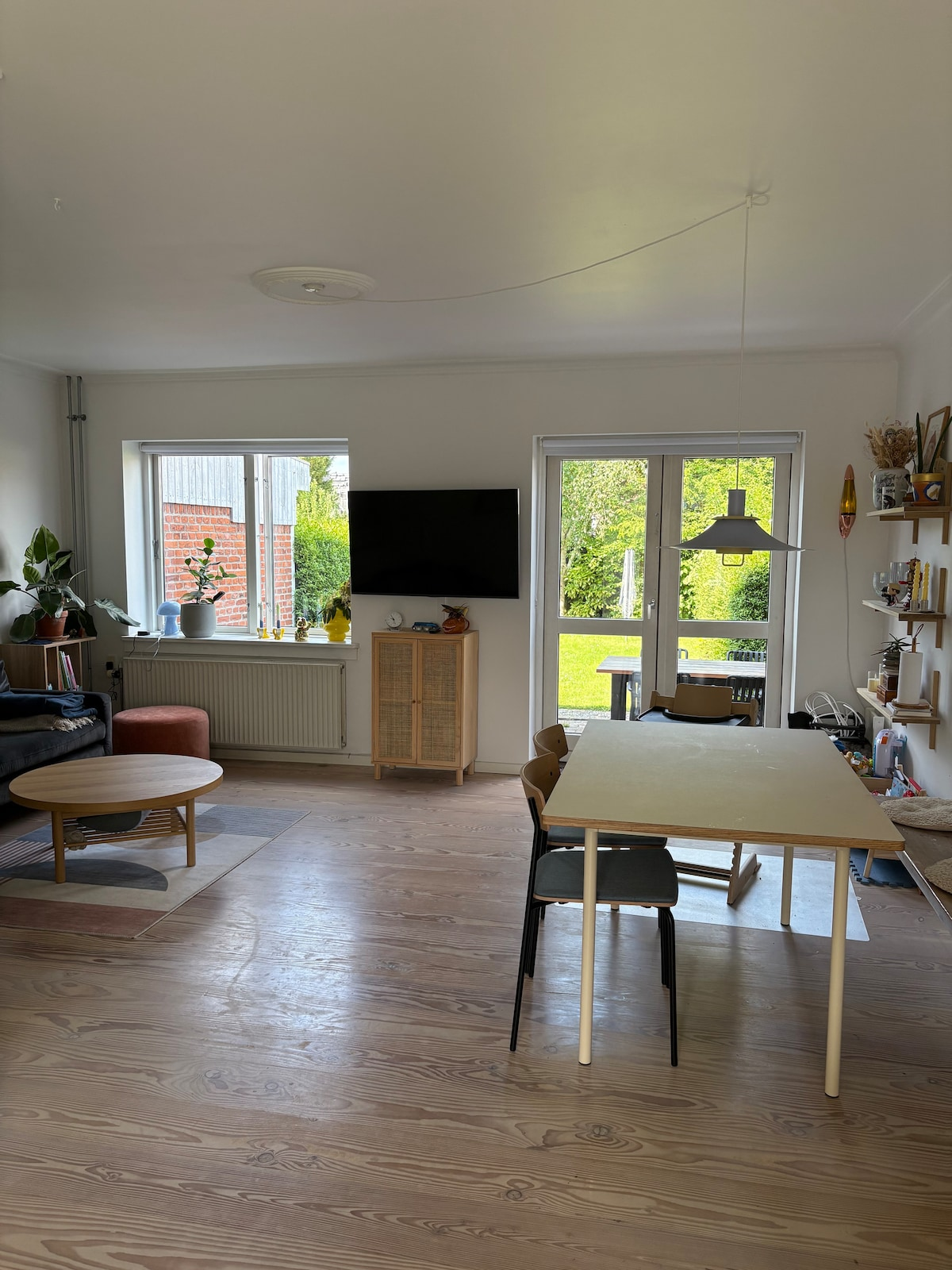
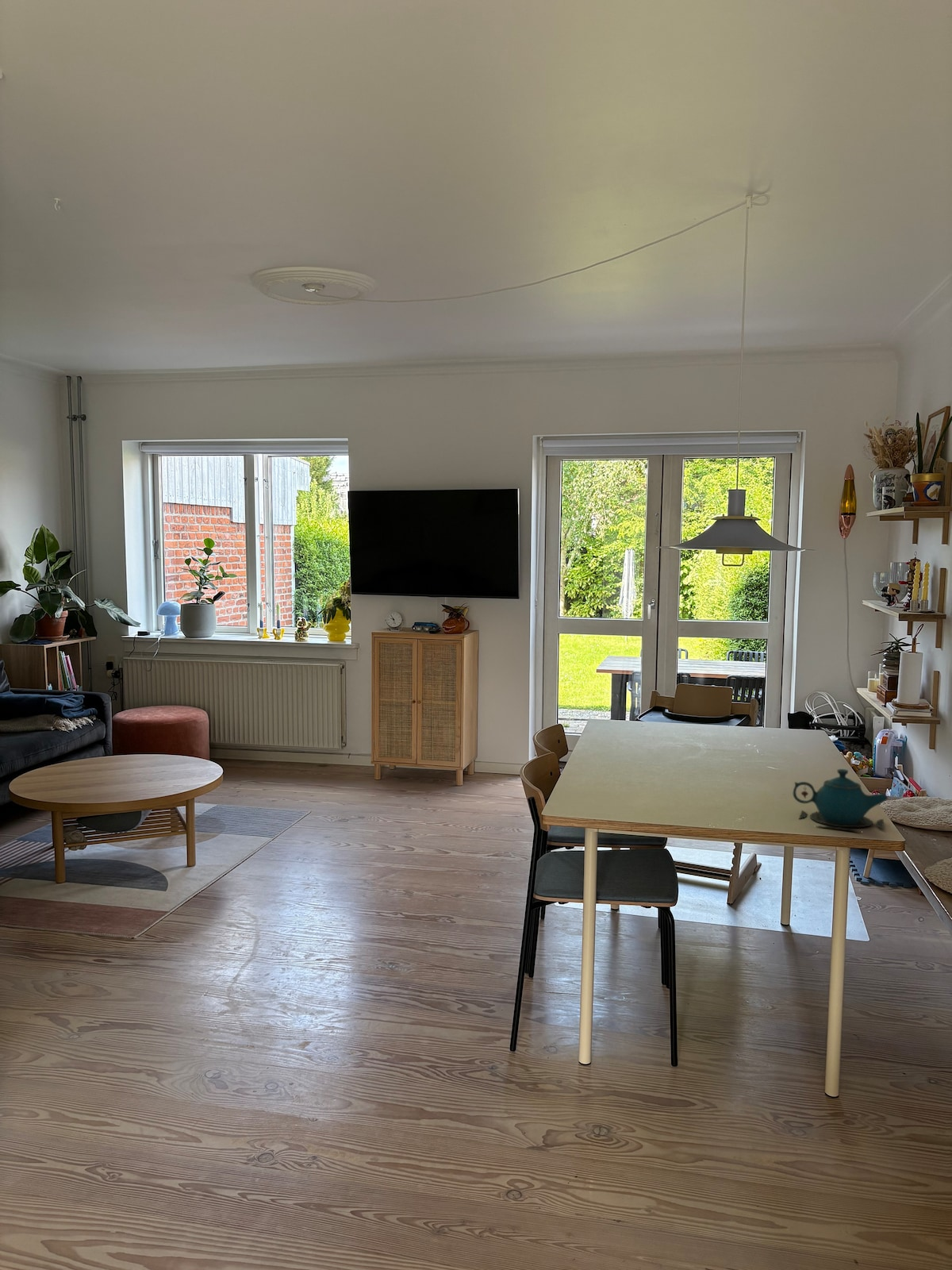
+ teapot (839, 794)
